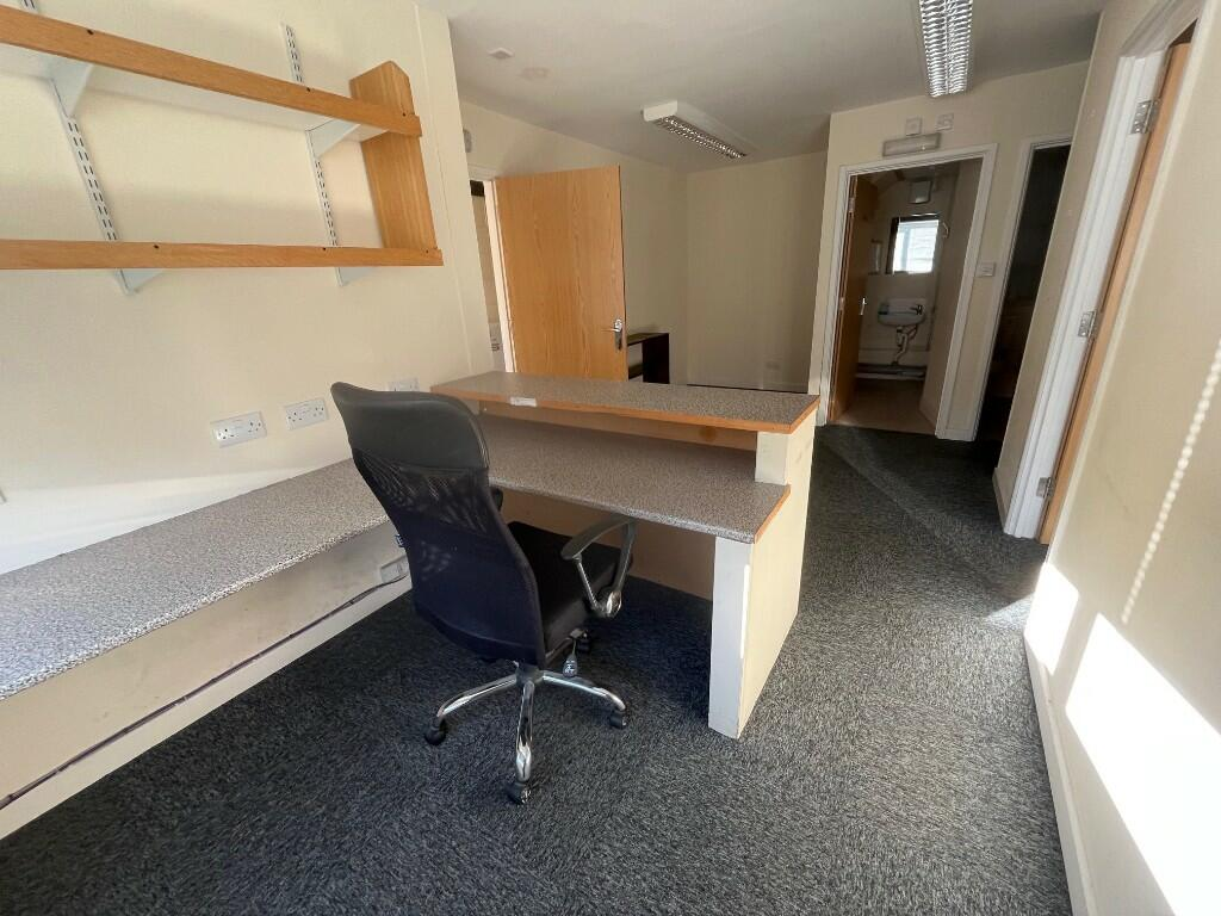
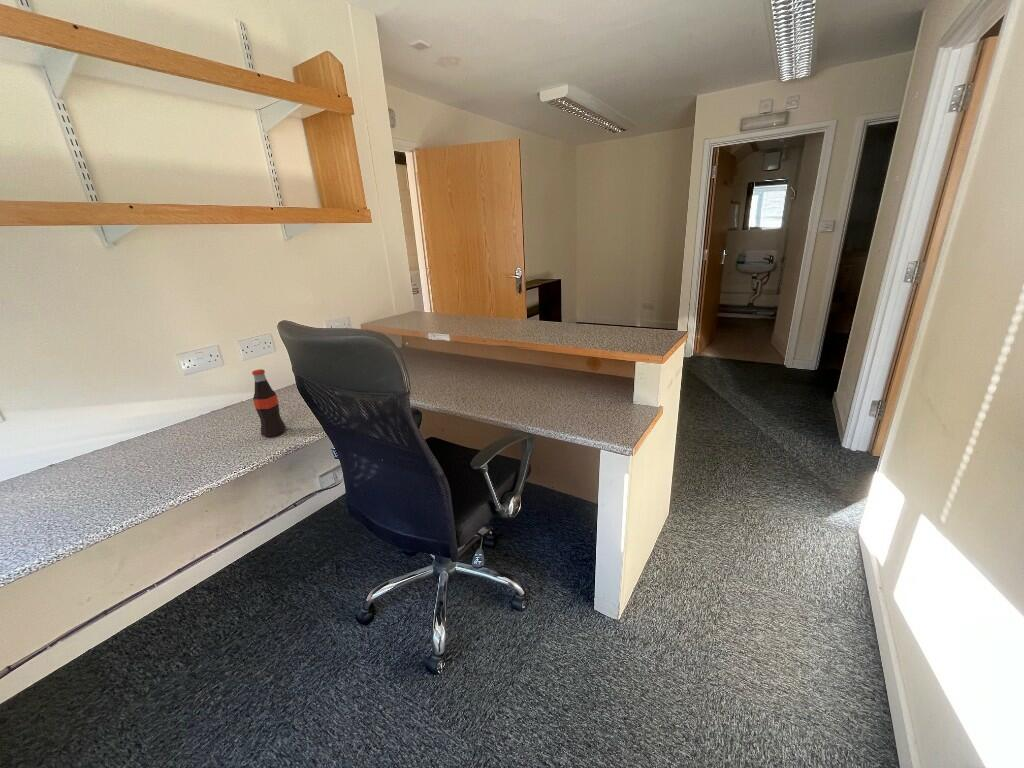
+ bottle (266, 402)
